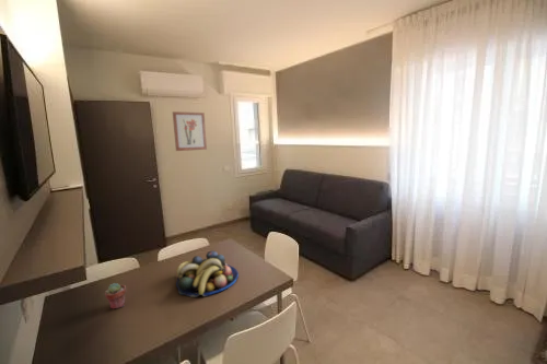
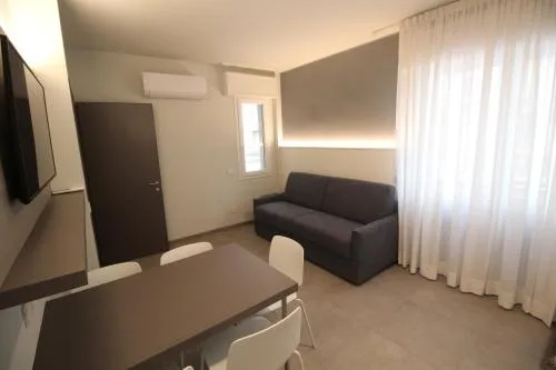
- wall art (189, 131)
- fruit bowl (207, 268)
- potted succulent (116, 294)
